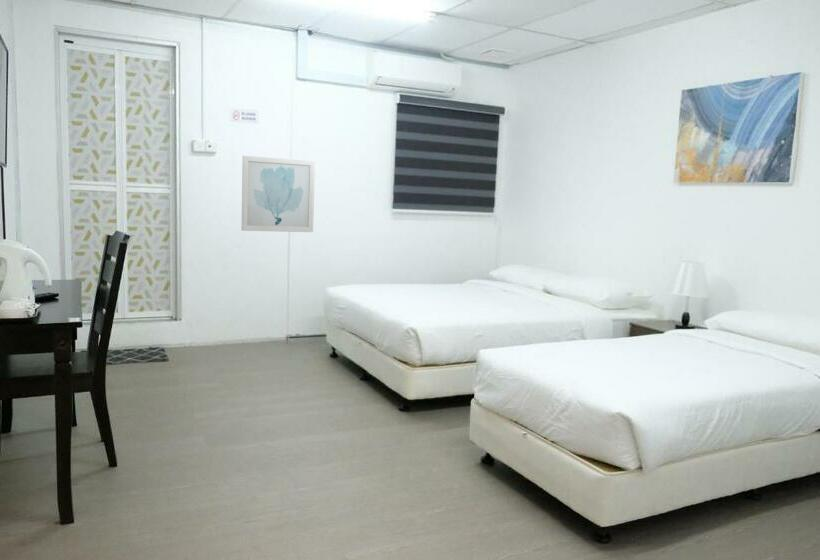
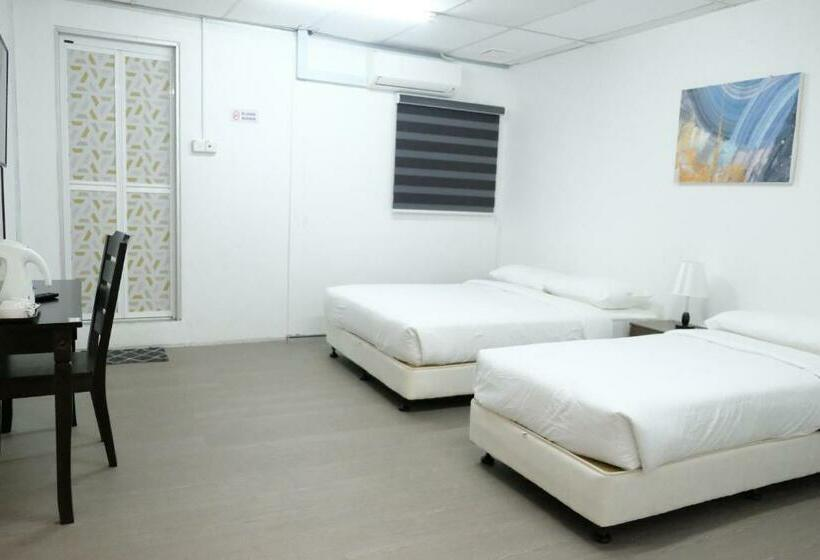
- wall art (278, 195)
